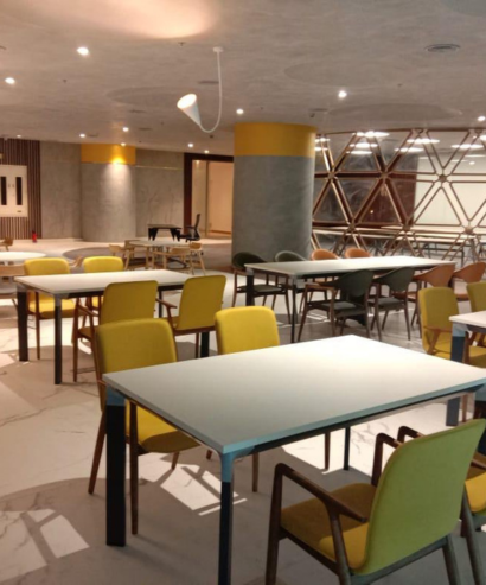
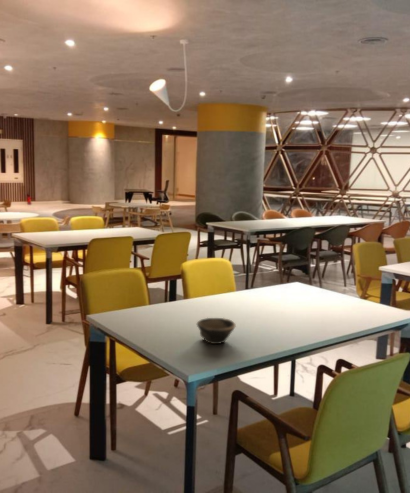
+ bowl (215, 332)
